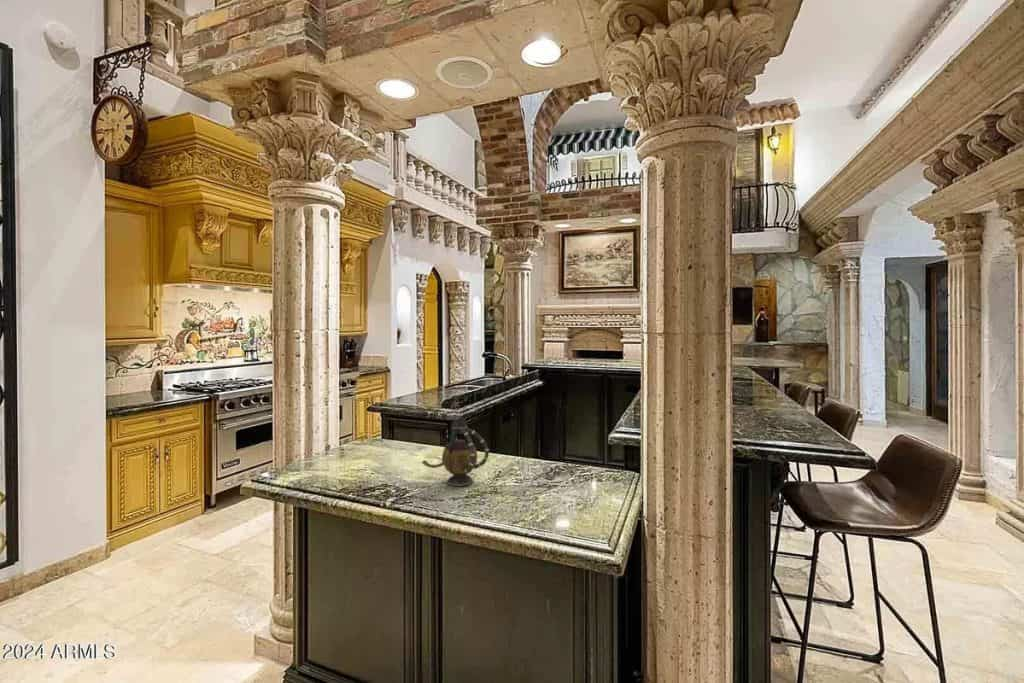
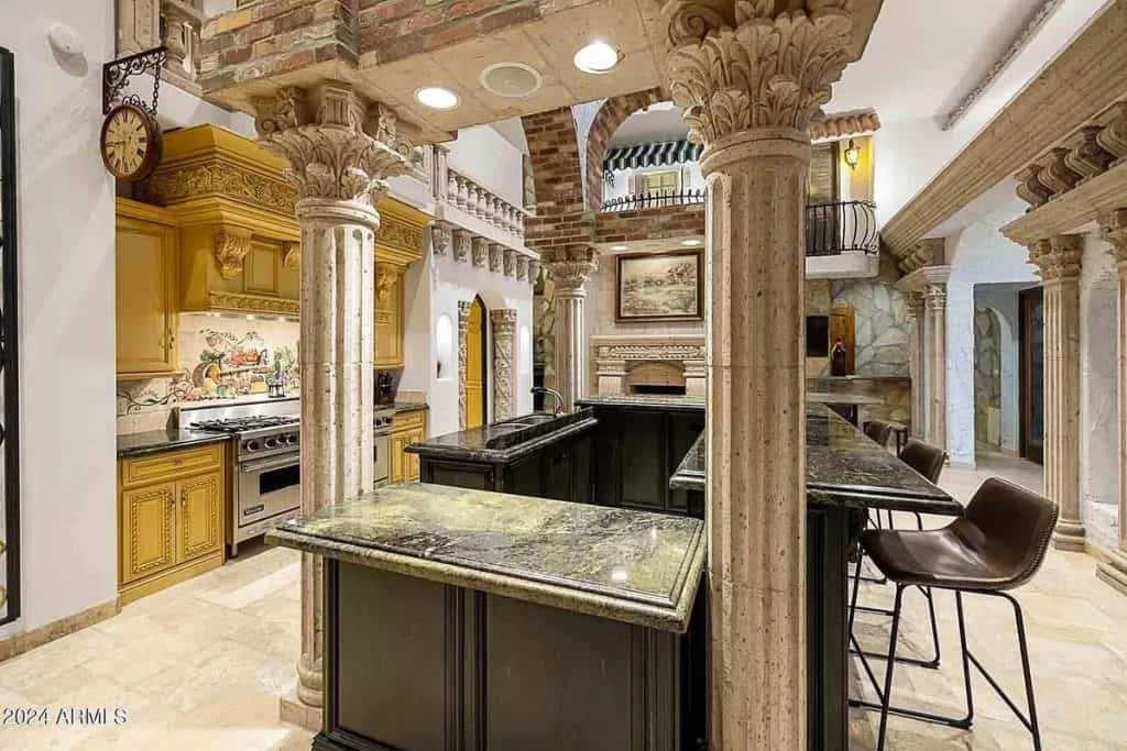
- teapot (451, 447)
